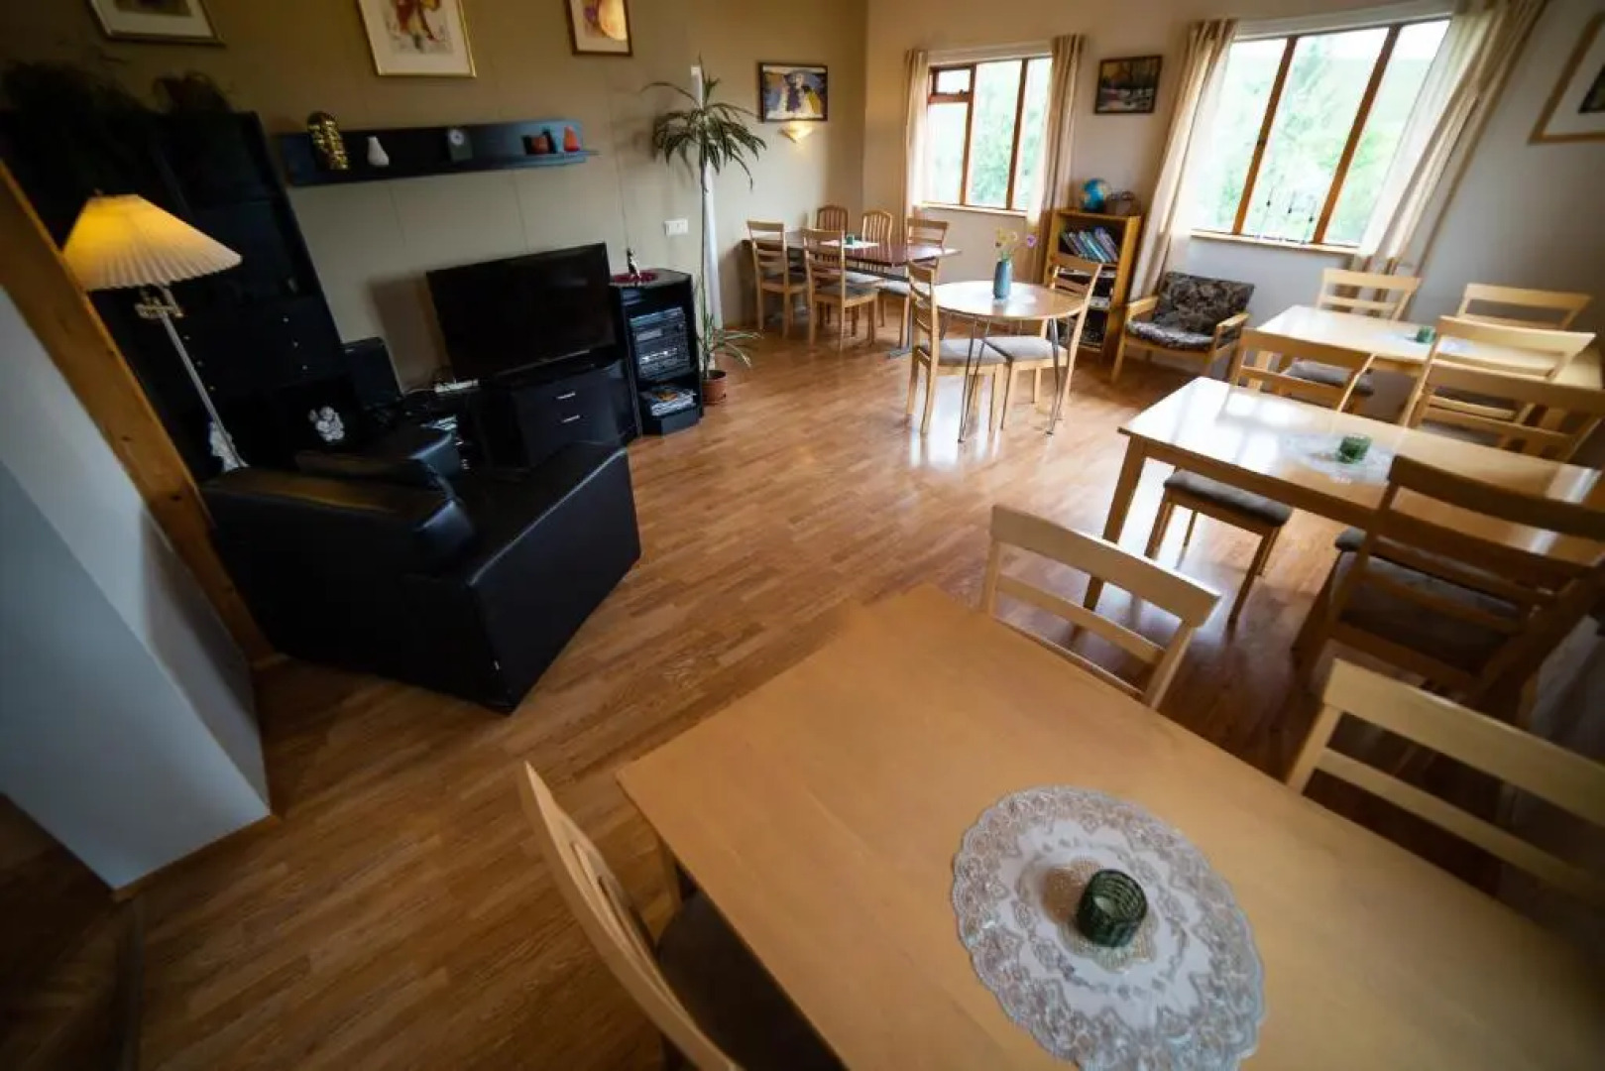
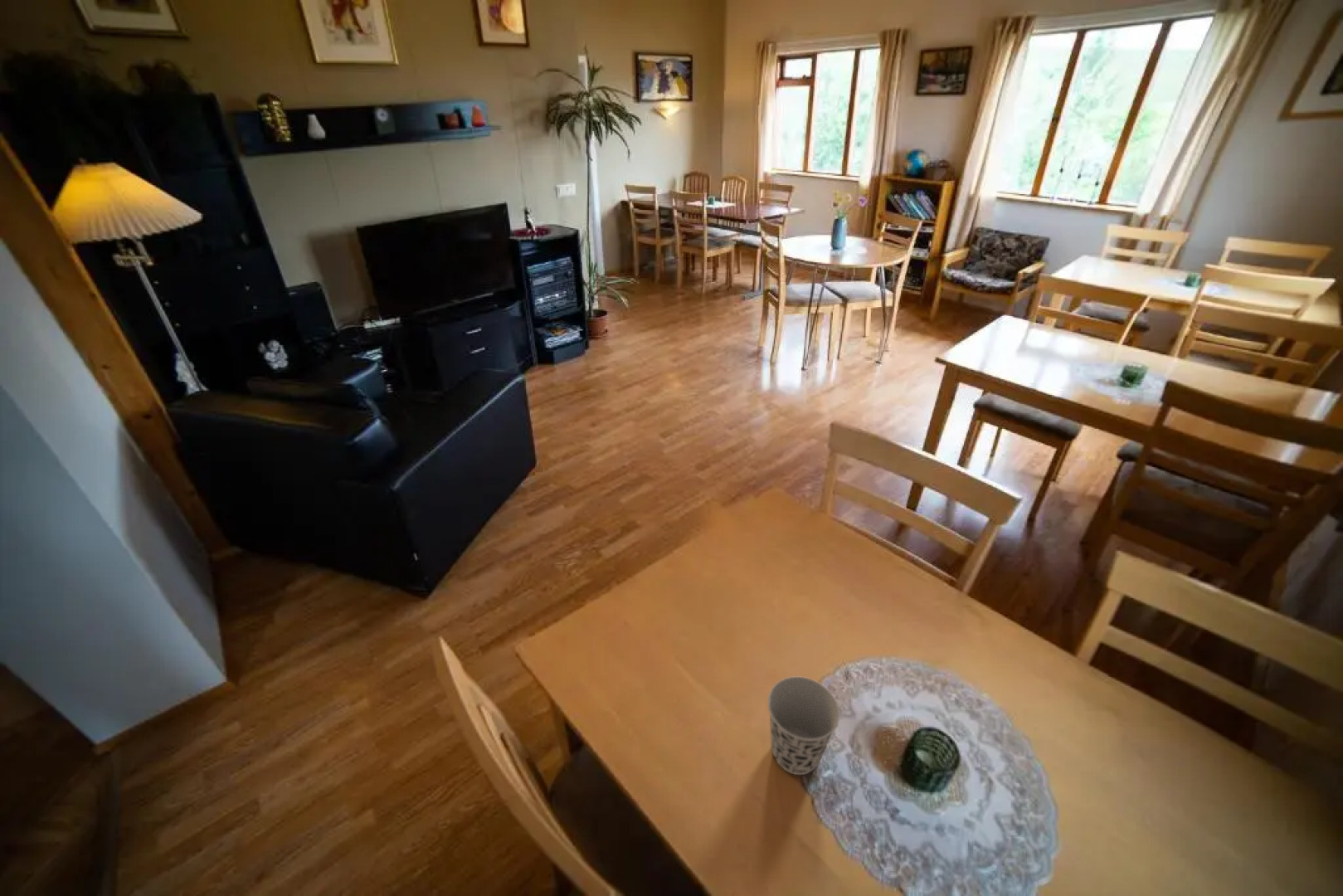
+ cup (799, 730)
